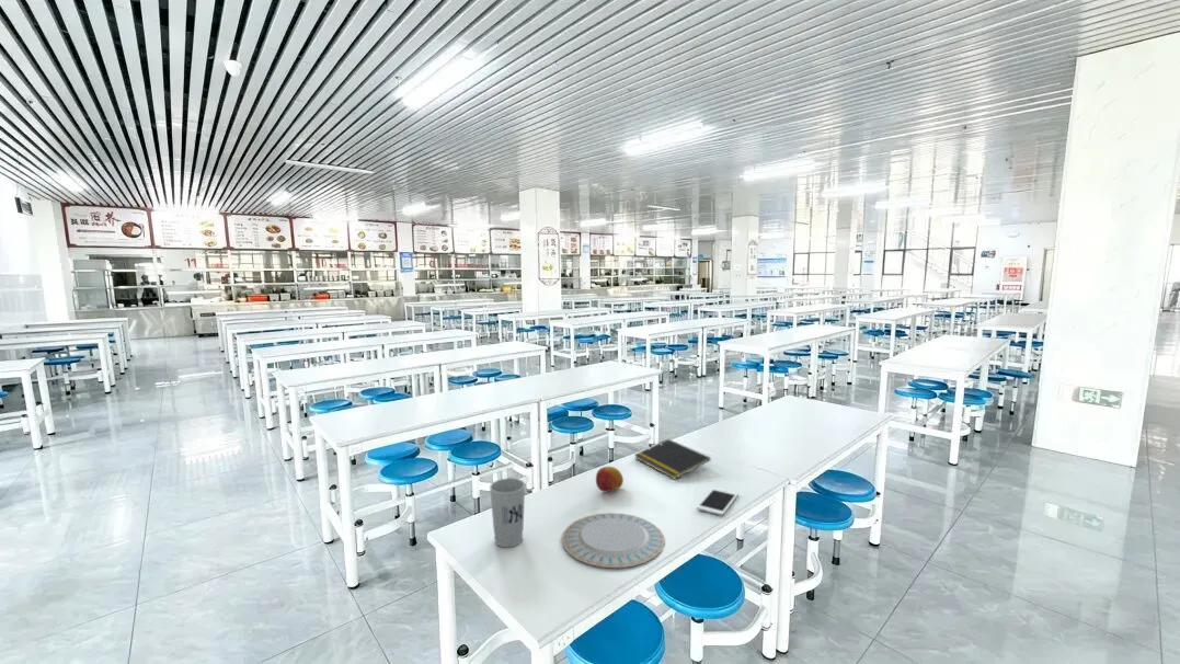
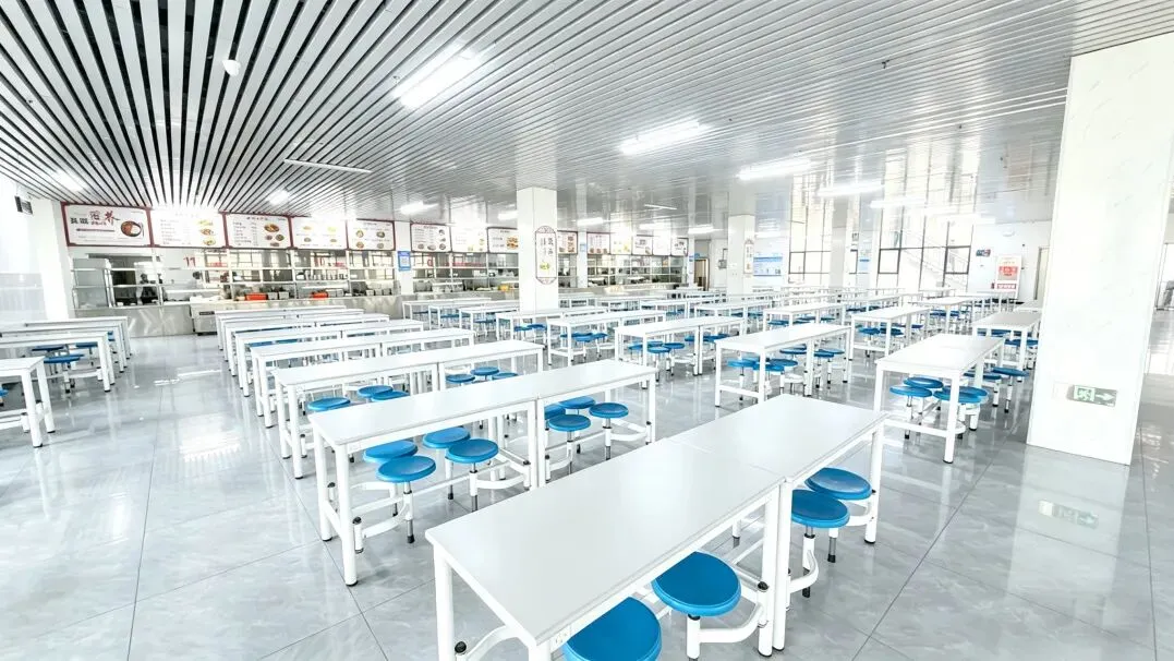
- cup (507, 512)
- notepad (671, 457)
- fruit (609, 478)
- chinaware (612, 535)
- cell phone (718, 500)
